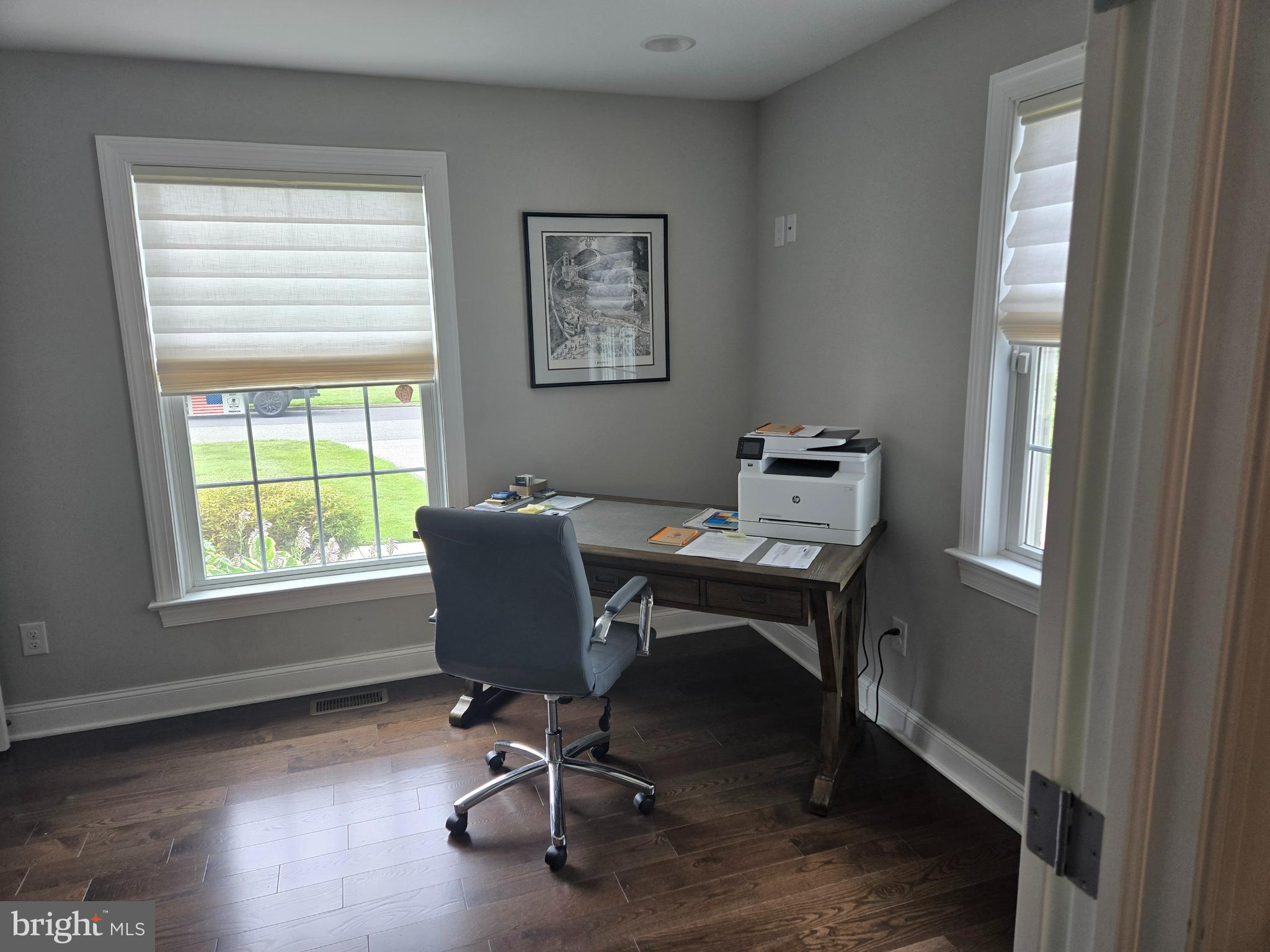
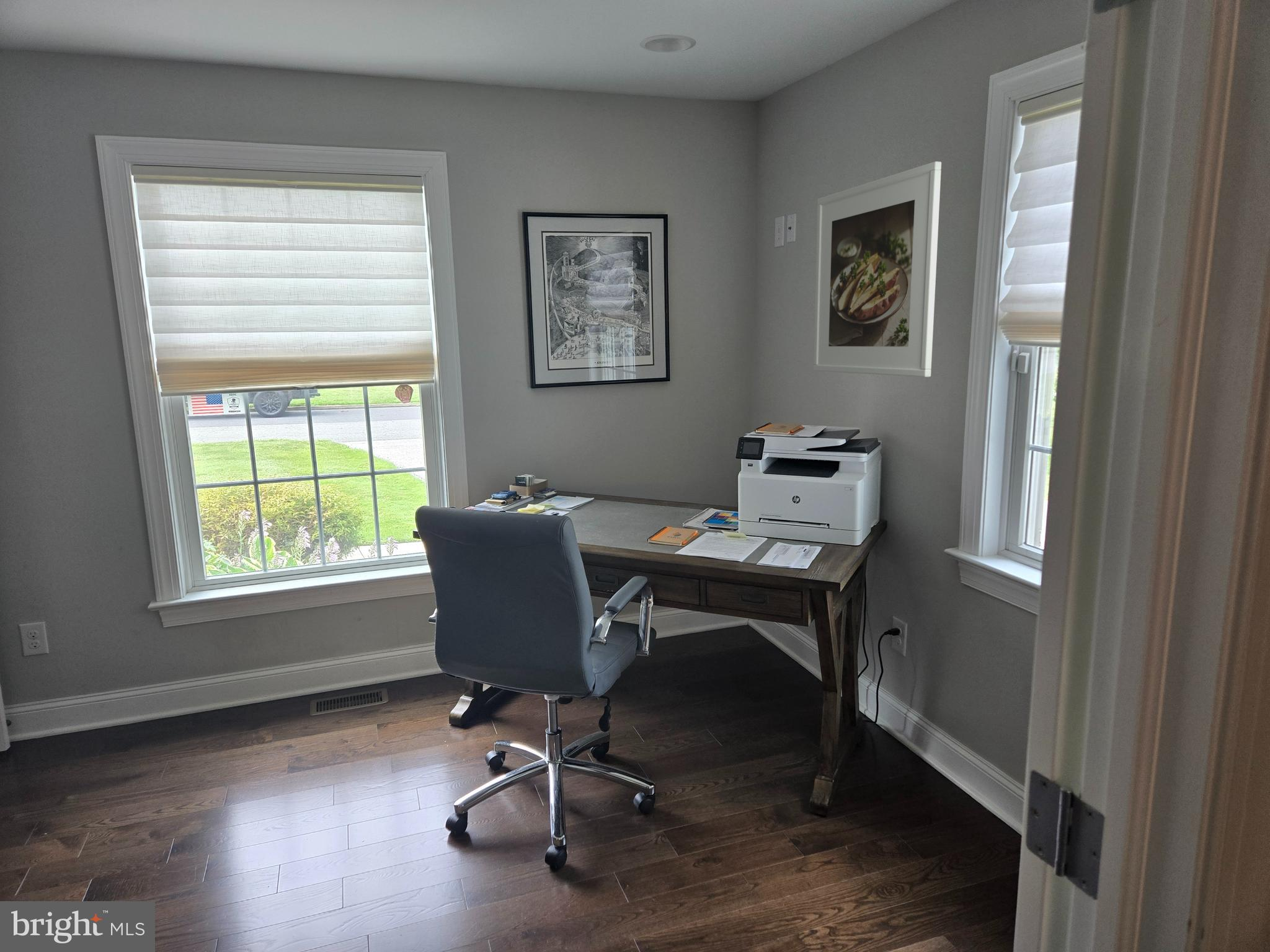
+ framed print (869, 280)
